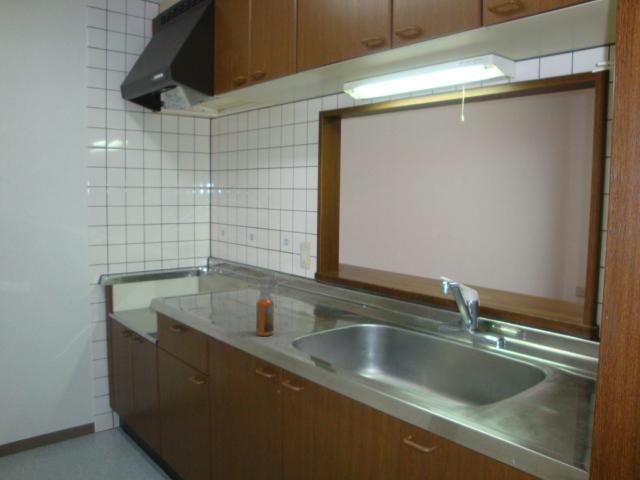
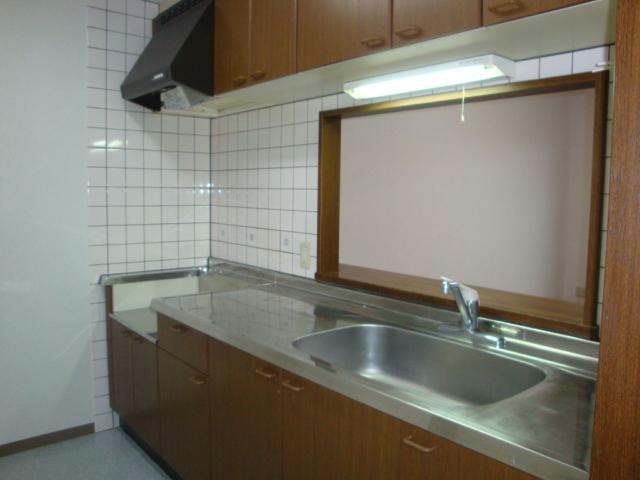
- spray bottle (266, 306)
